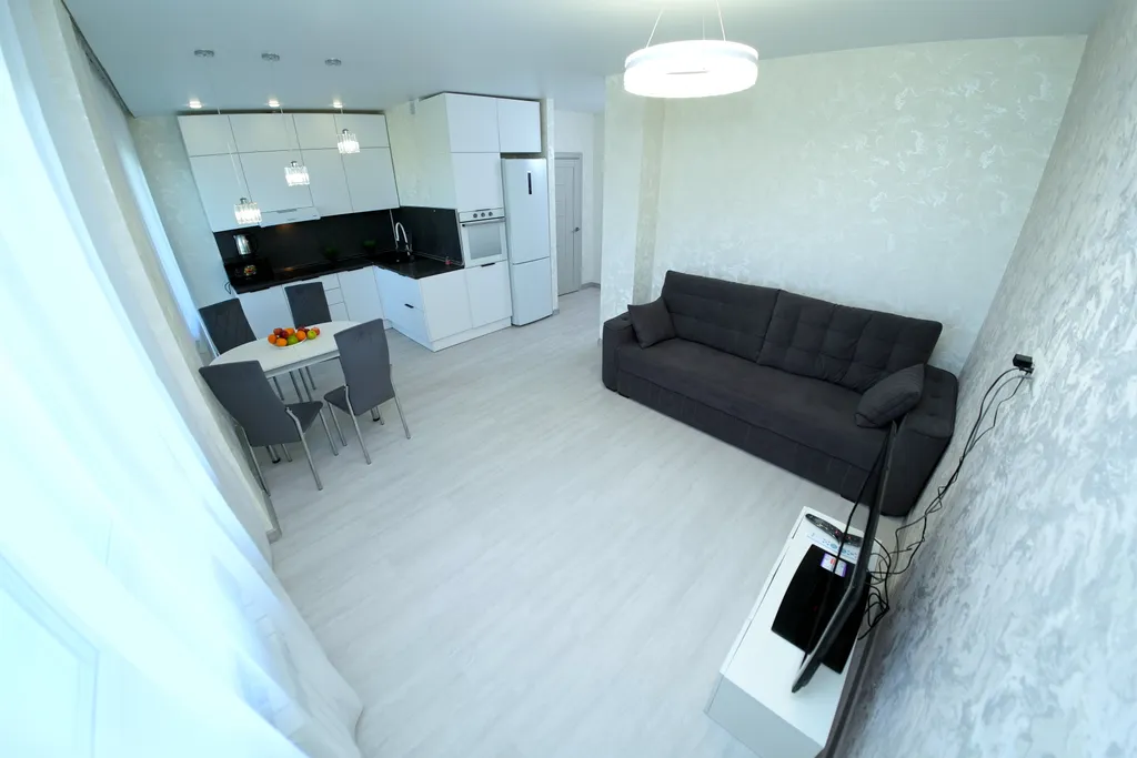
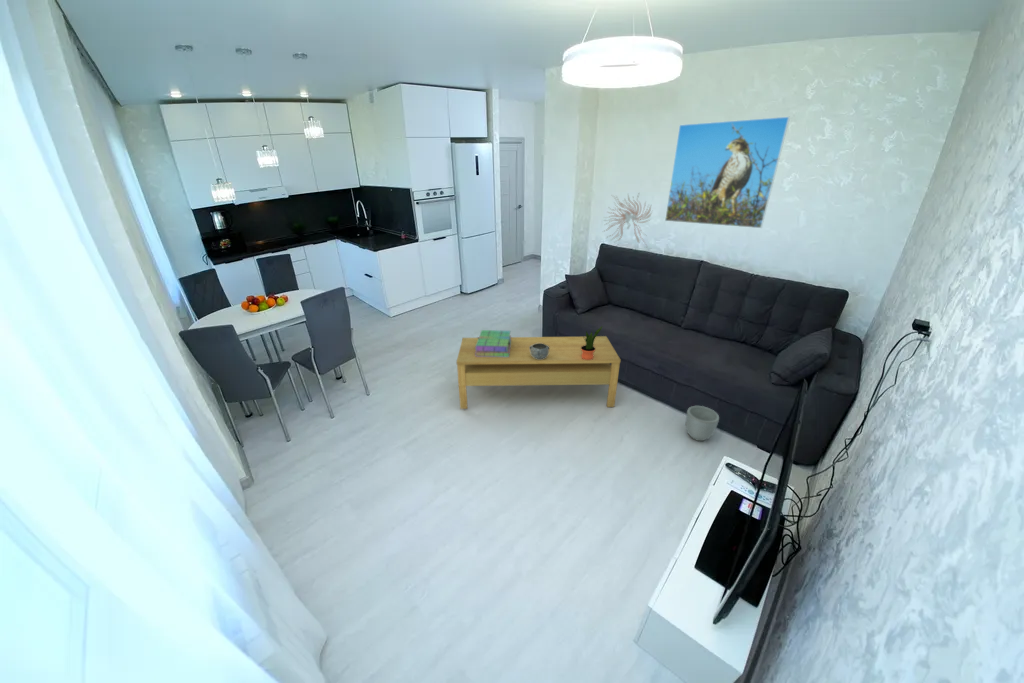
+ coffee table (536, 371)
+ planter (700, 425)
+ stack of books (493, 342)
+ wall sculpture (626, 219)
+ potted plant (591, 341)
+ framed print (719, 175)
+ decorative bowl (539, 350)
